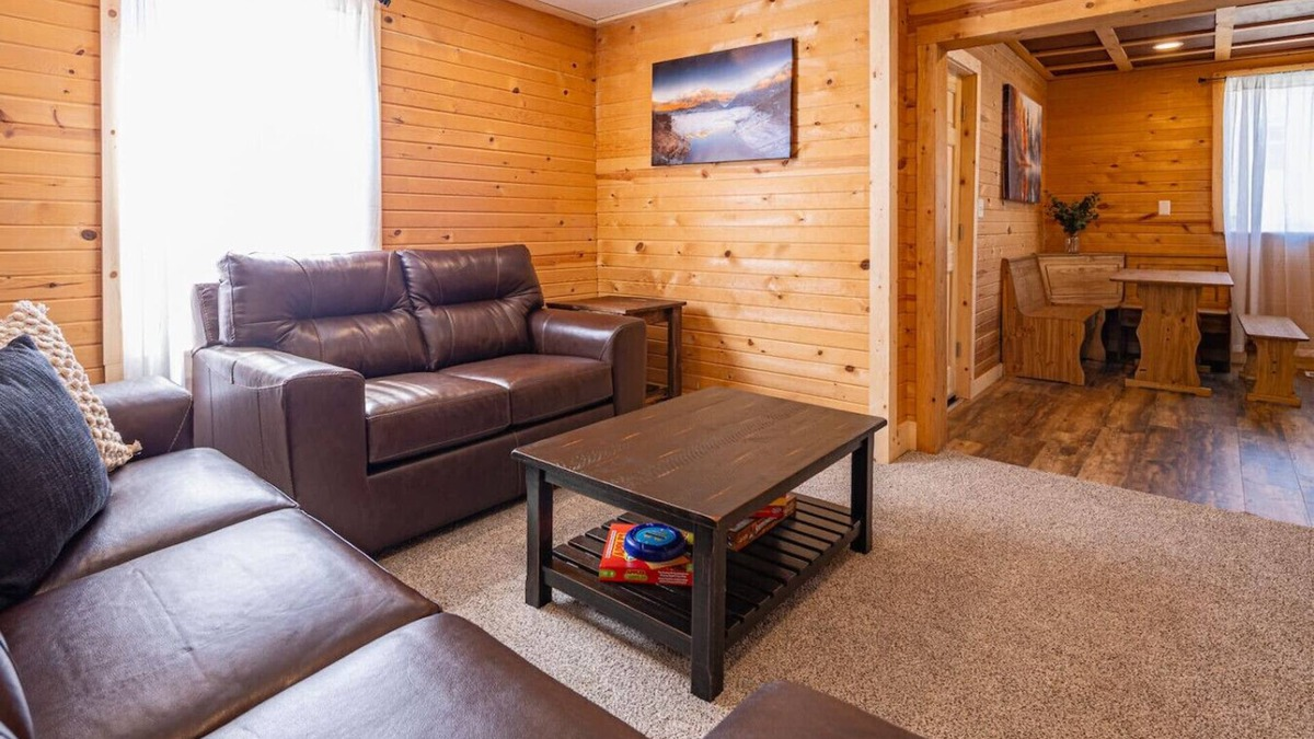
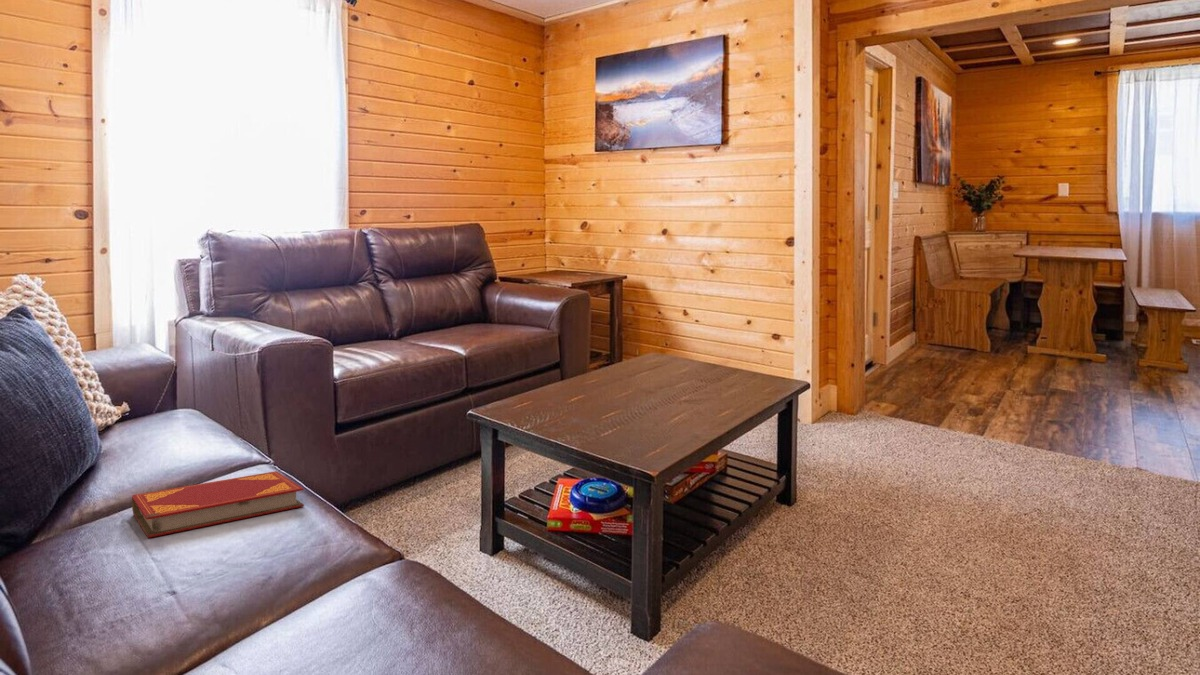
+ hardback book (219, 500)
